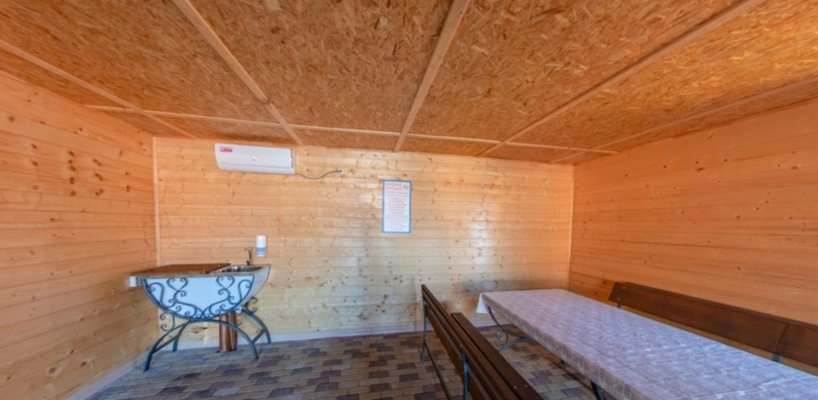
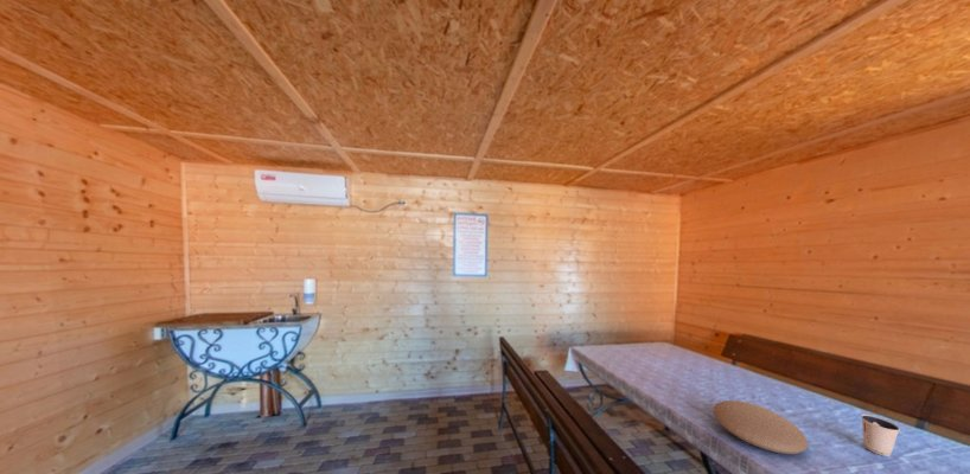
+ plate (757, 424)
+ dixie cup (878, 436)
